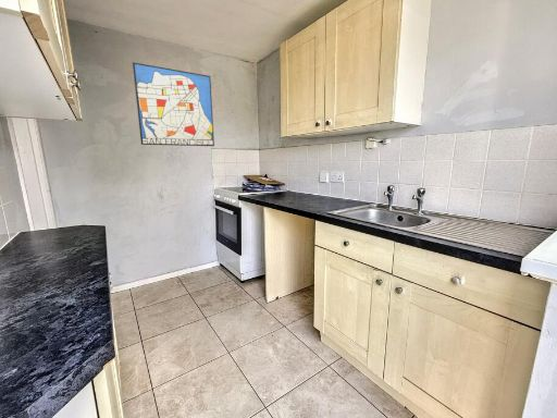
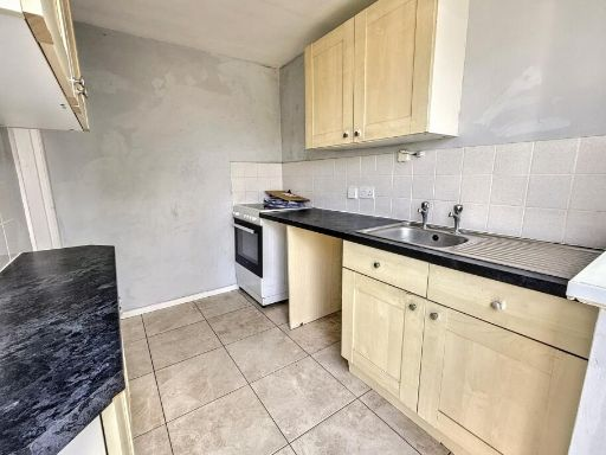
- wall art (177, 108)
